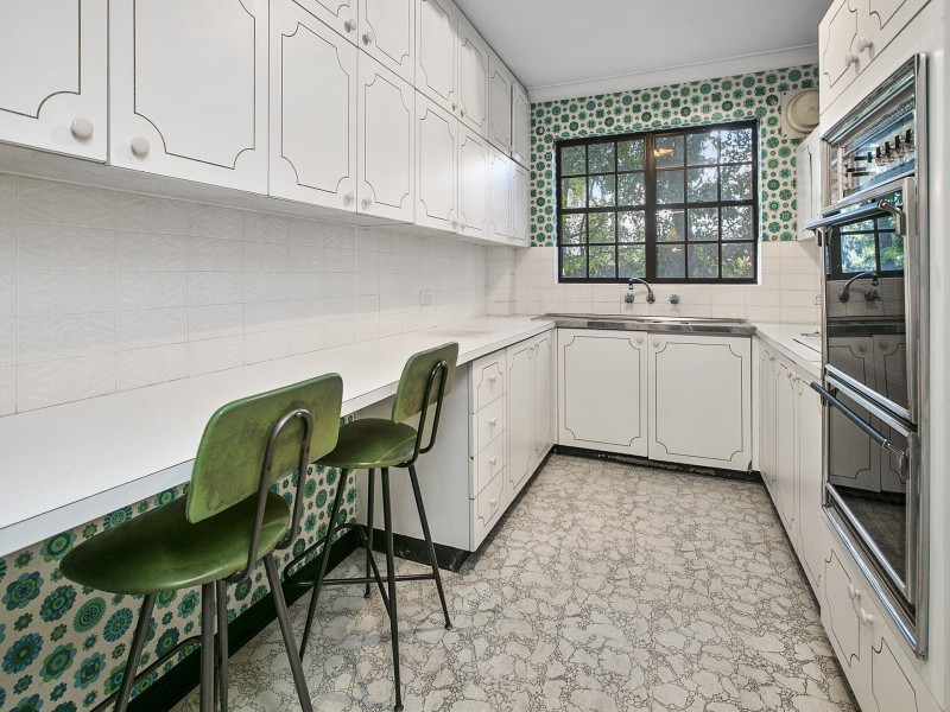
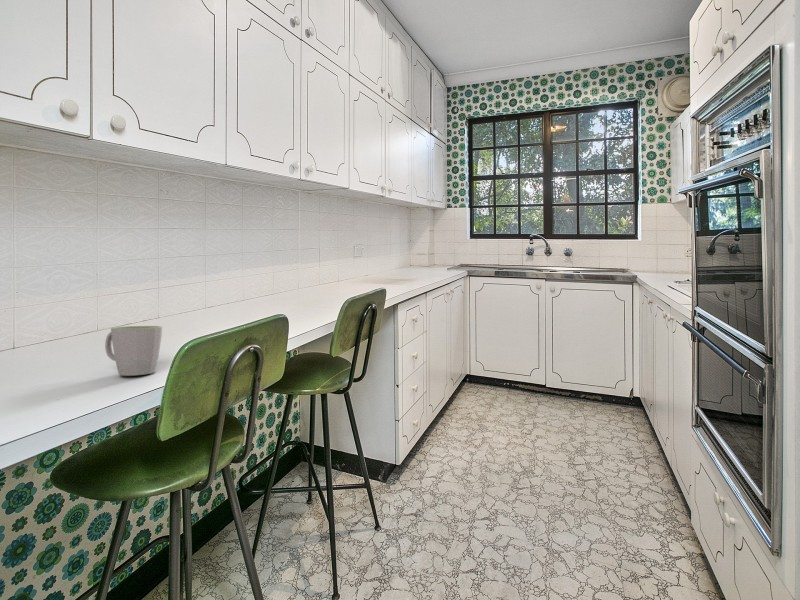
+ mug (130, 349)
